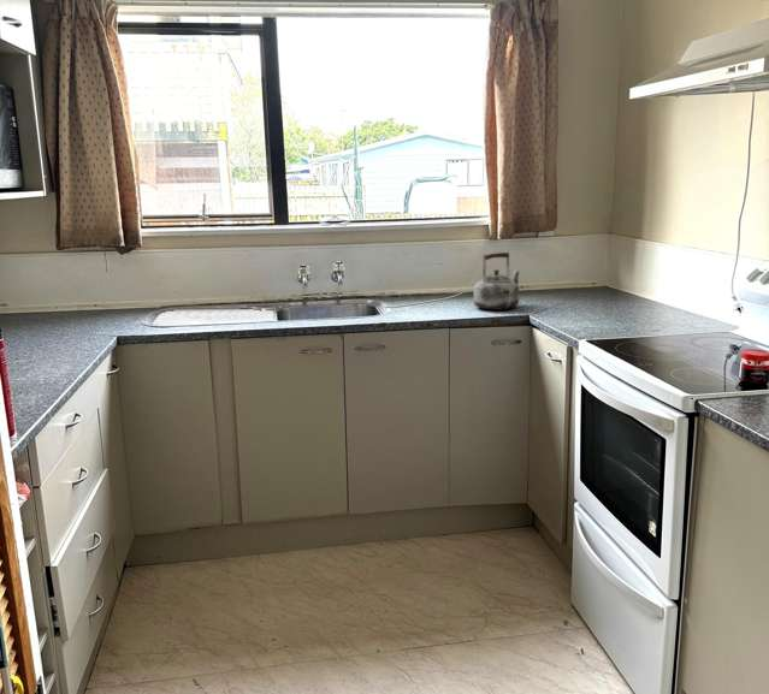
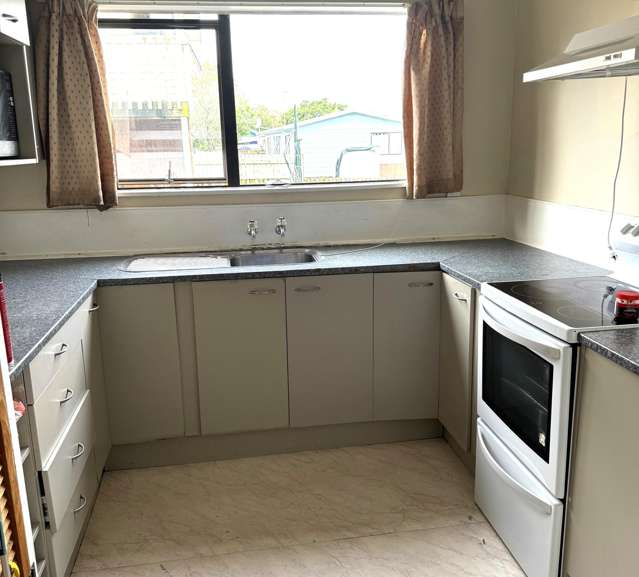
- kettle (499, 279)
